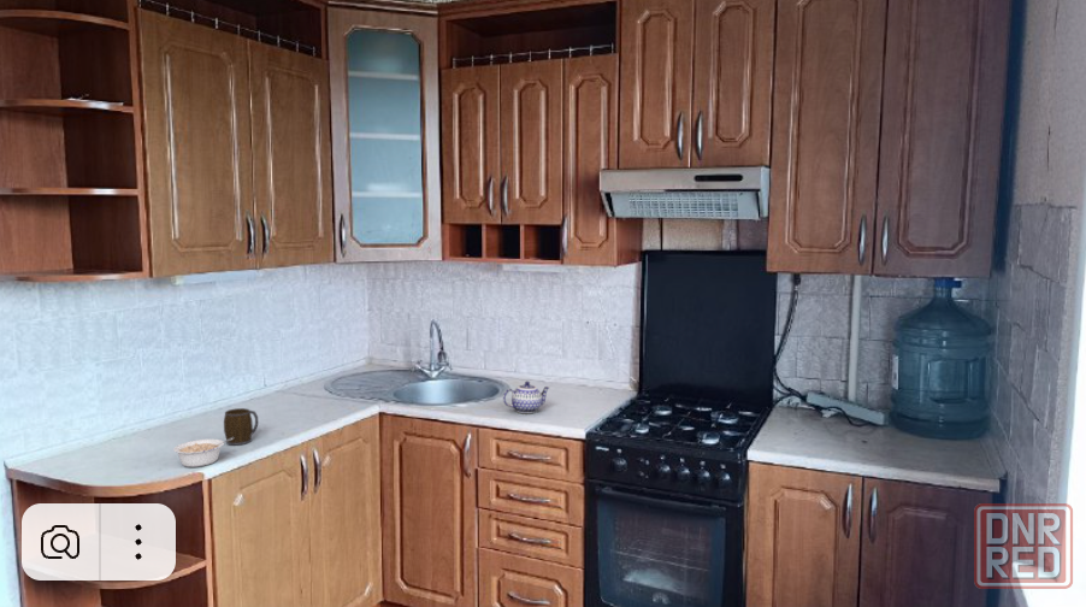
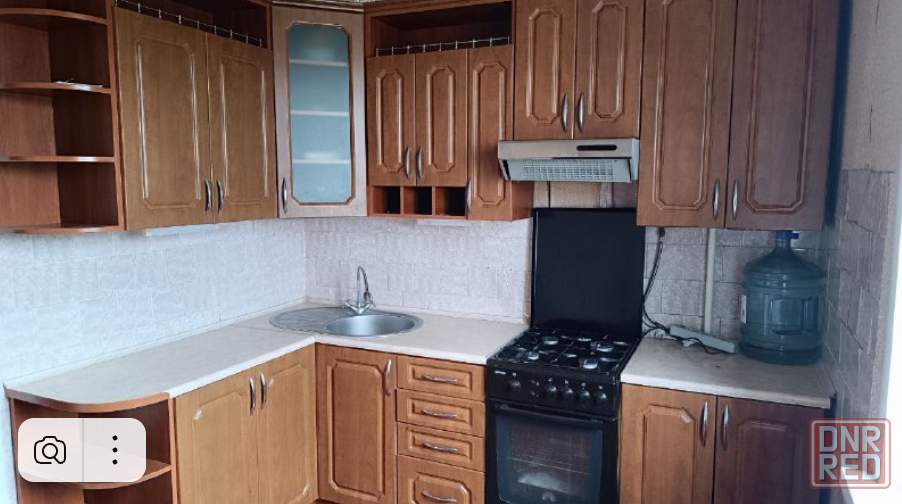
- mug (243, 424)
- legume (201, 452)
- teapot (526, 396)
